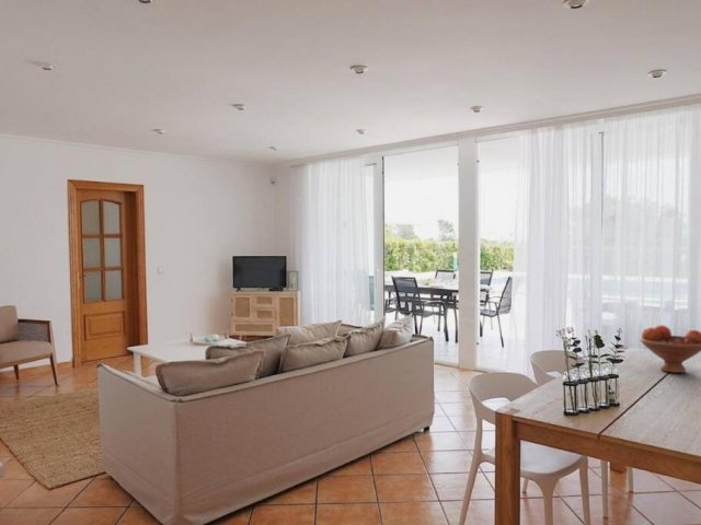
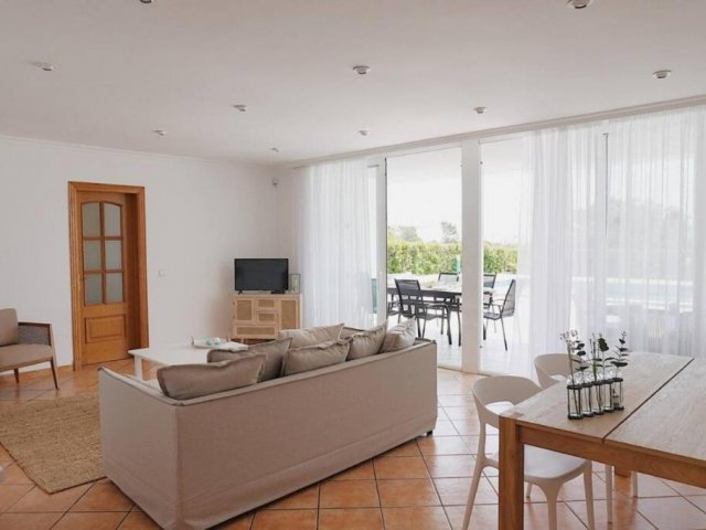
- fruit bowl (673, 349)
